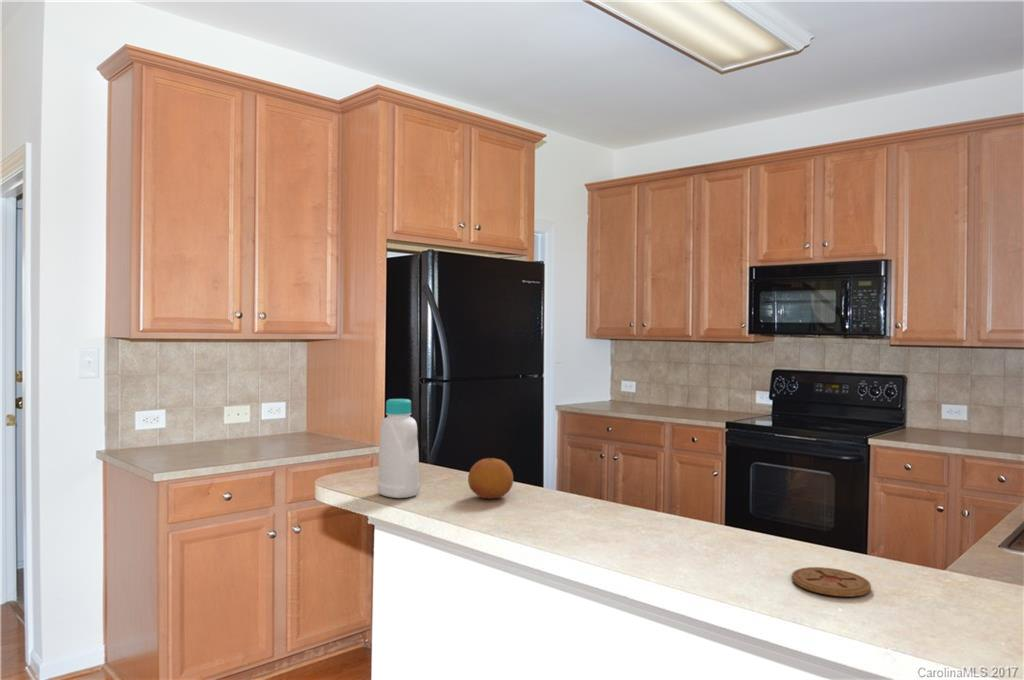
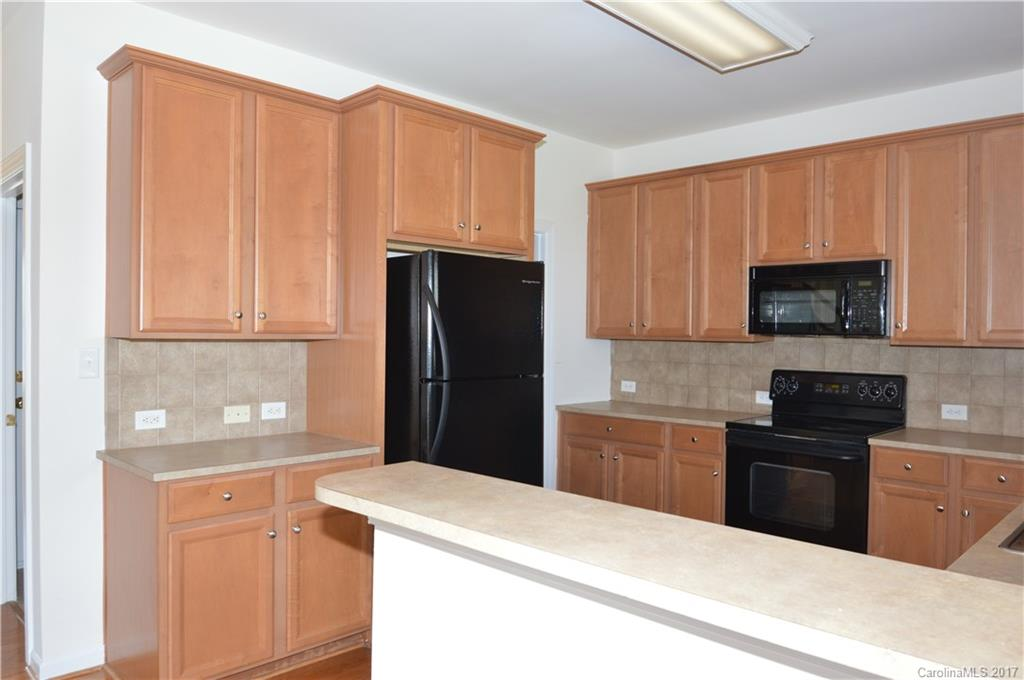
- bottle (398, 446)
- fruit (490, 478)
- coaster (830, 581)
